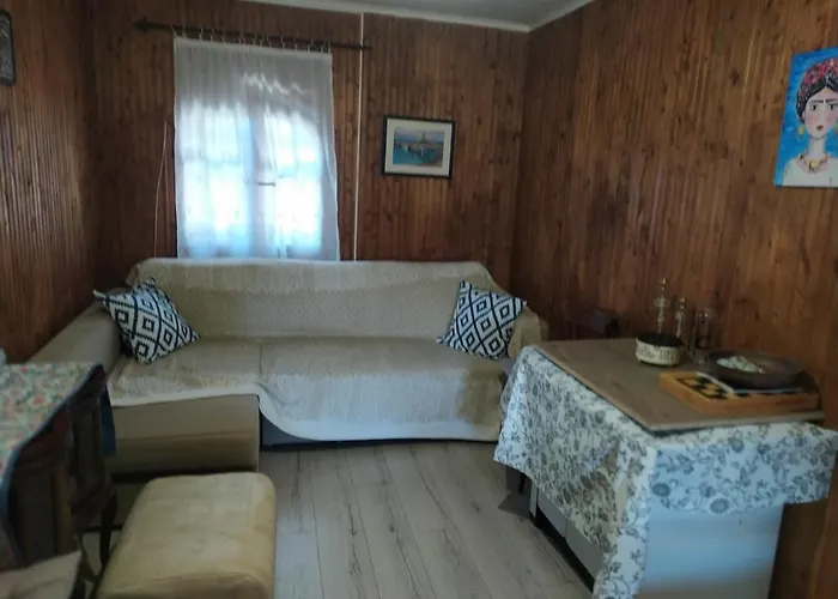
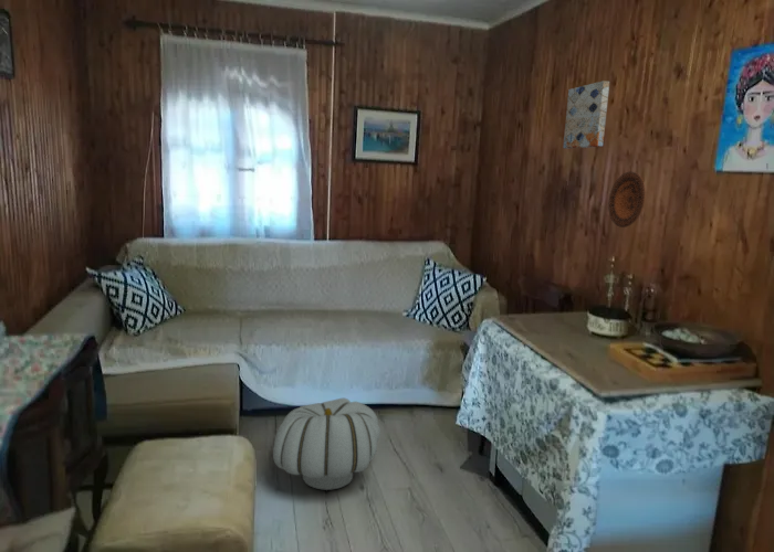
+ wall art (585, 116)
+ decorative plate (627, 199)
+ ottoman (328, 438)
